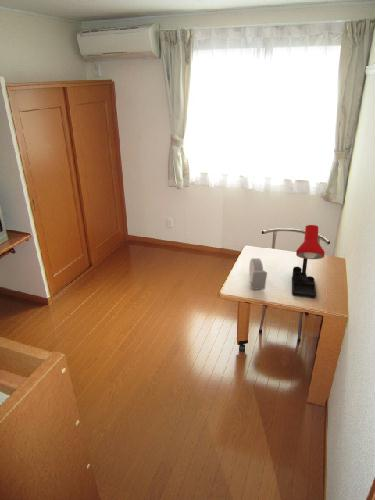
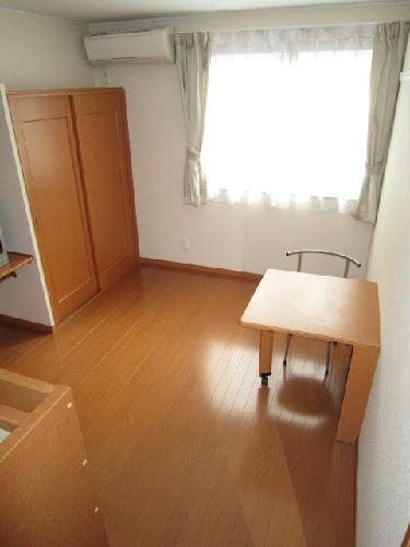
- alarm clock (256, 272)
- desk lamp (307, 257)
